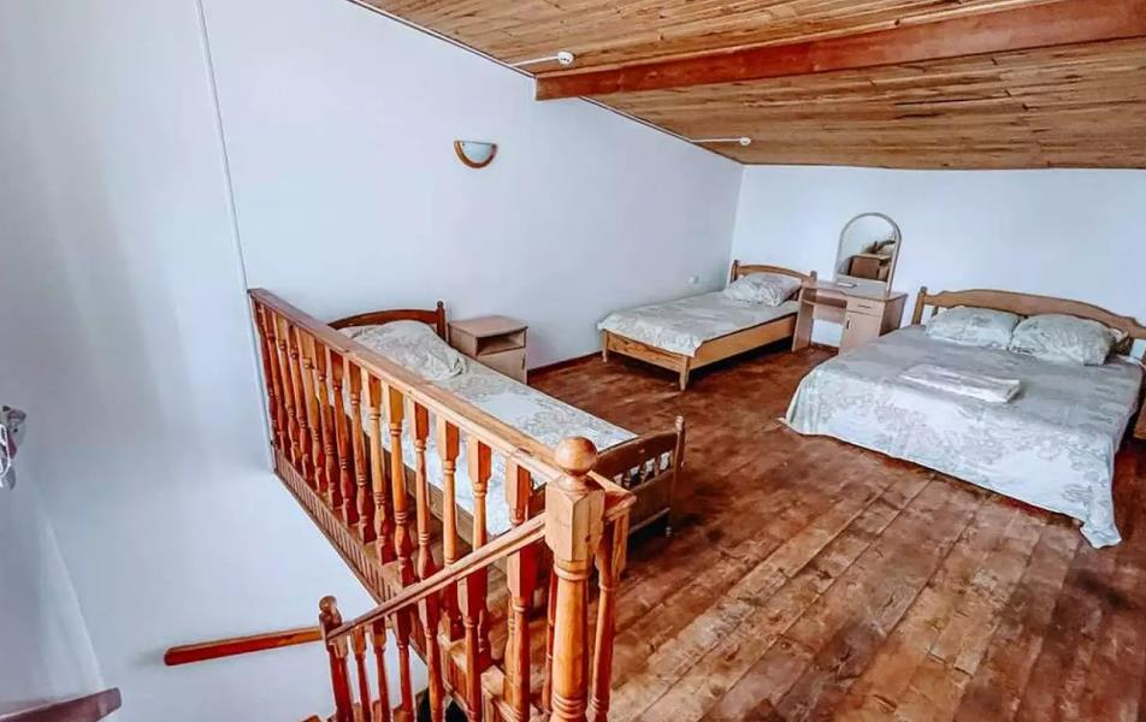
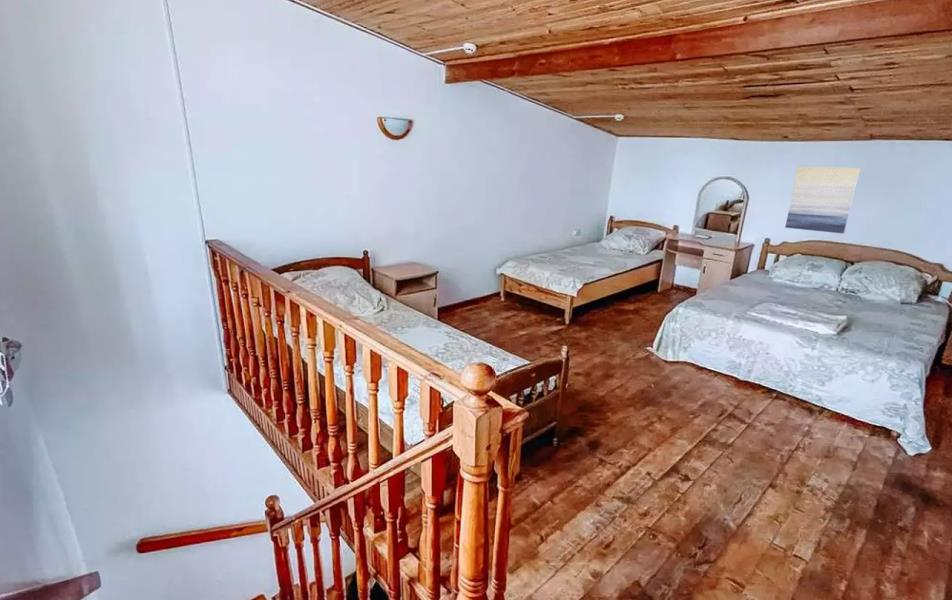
+ wall art (820, 199)
